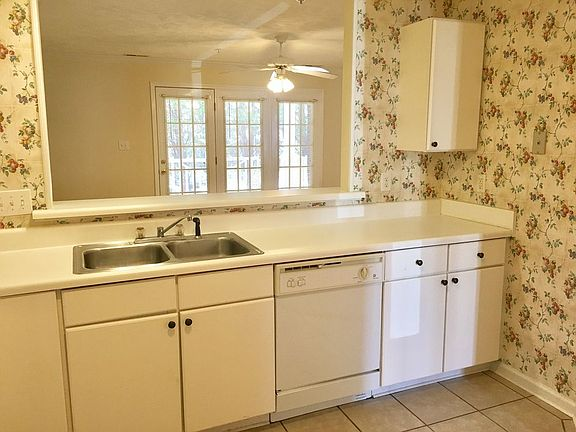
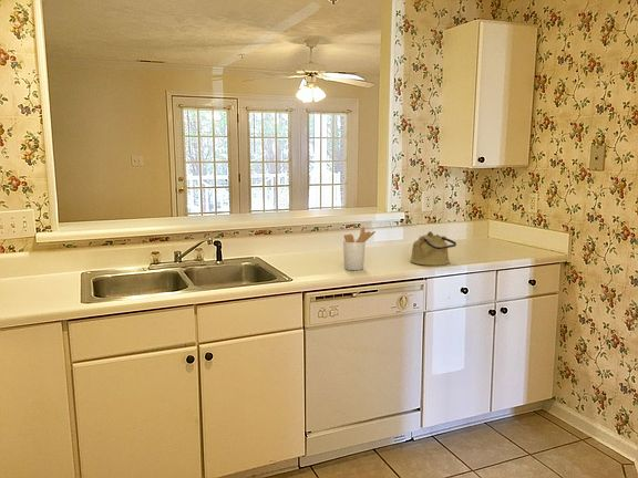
+ utensil holder (358, 248)
+ kettle (432, 246)
